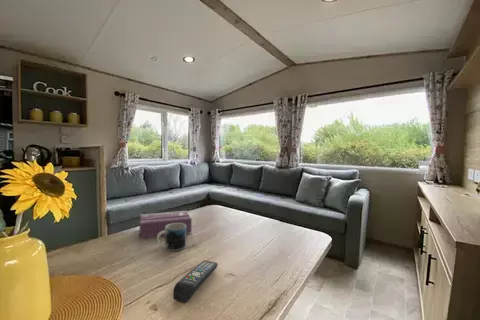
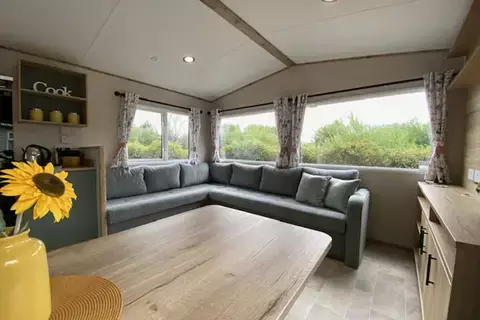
- remote control (197, 276)
- mug (171, 238)
- tissue box (165, 223)
